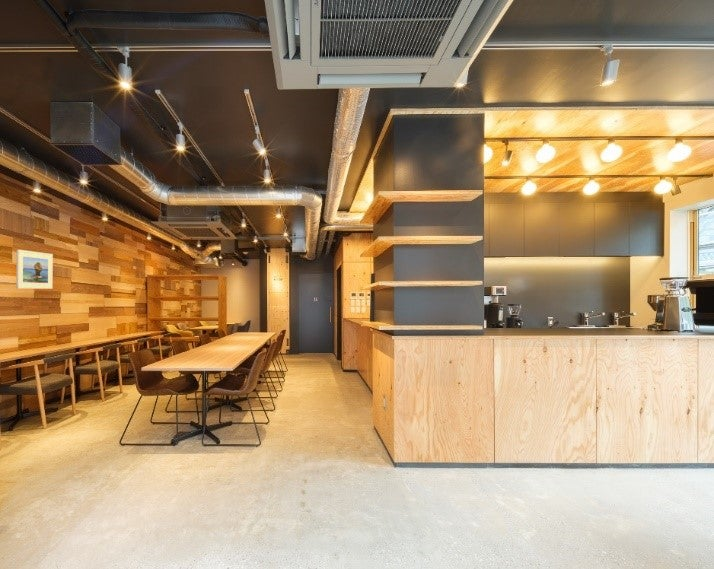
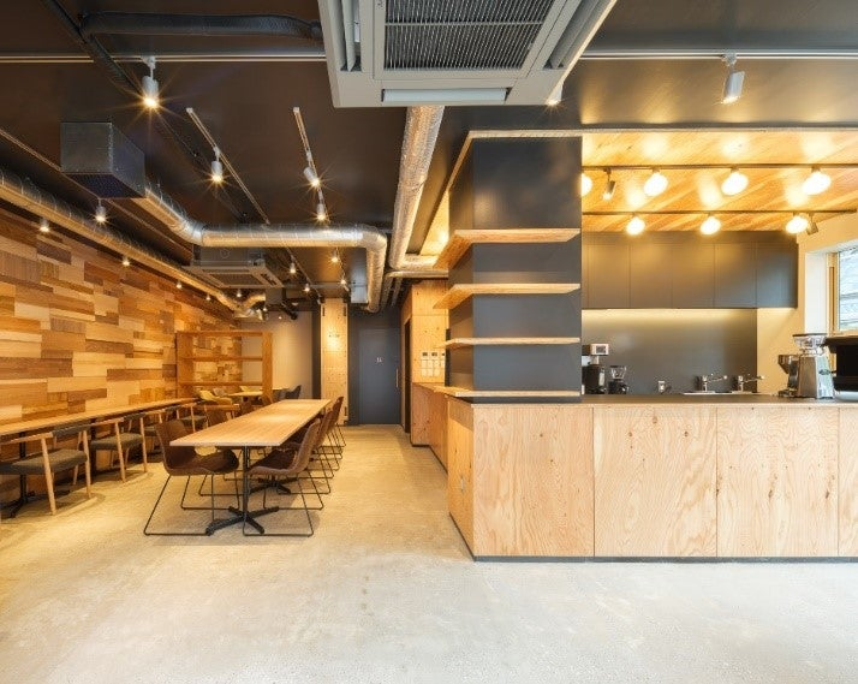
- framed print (35, 270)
